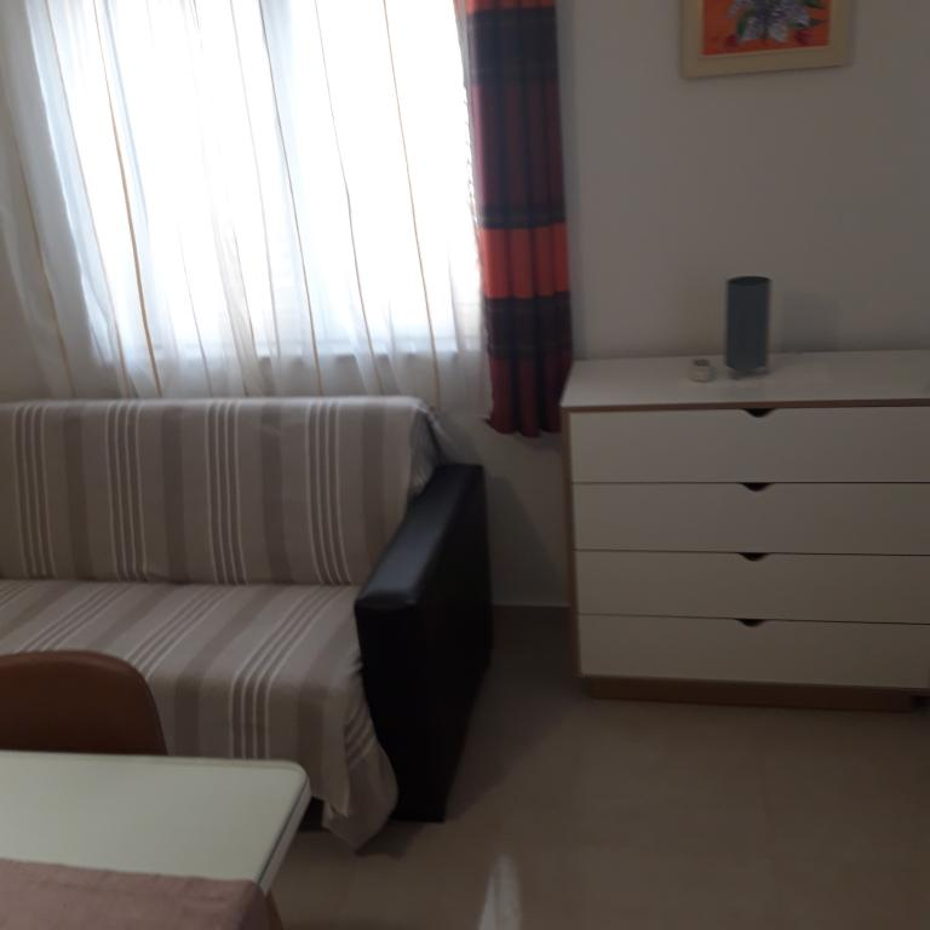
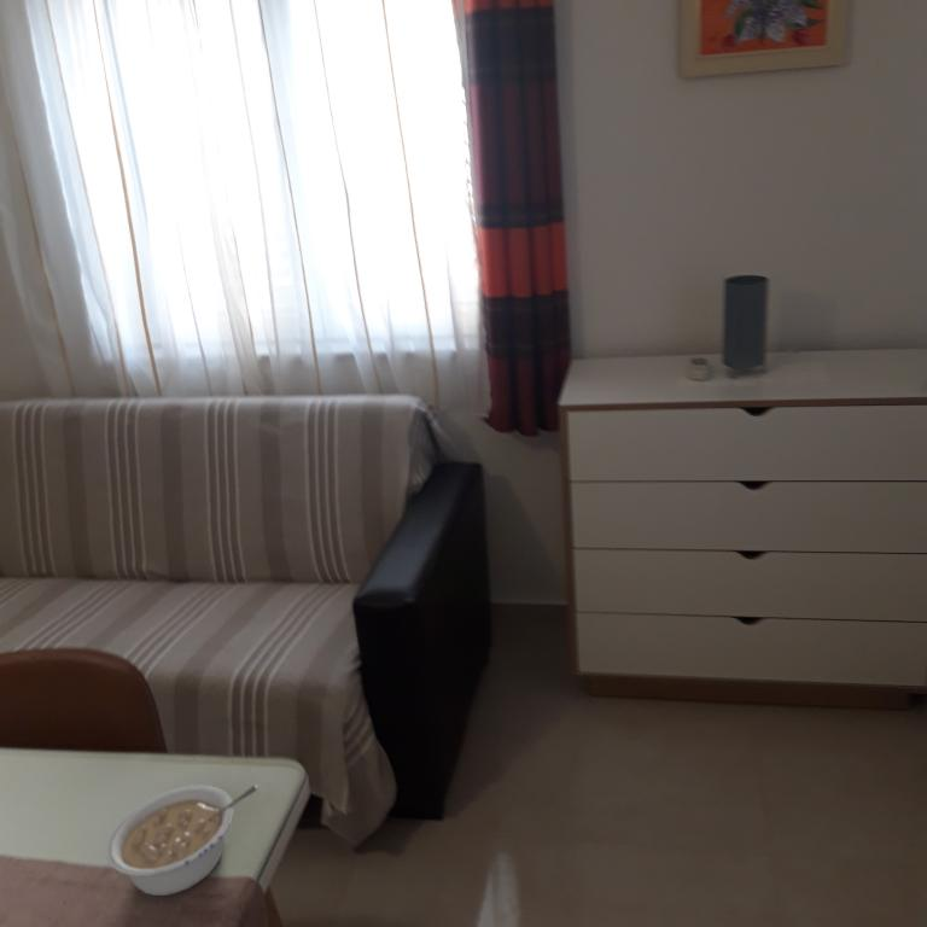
+ legume (177, 838)
